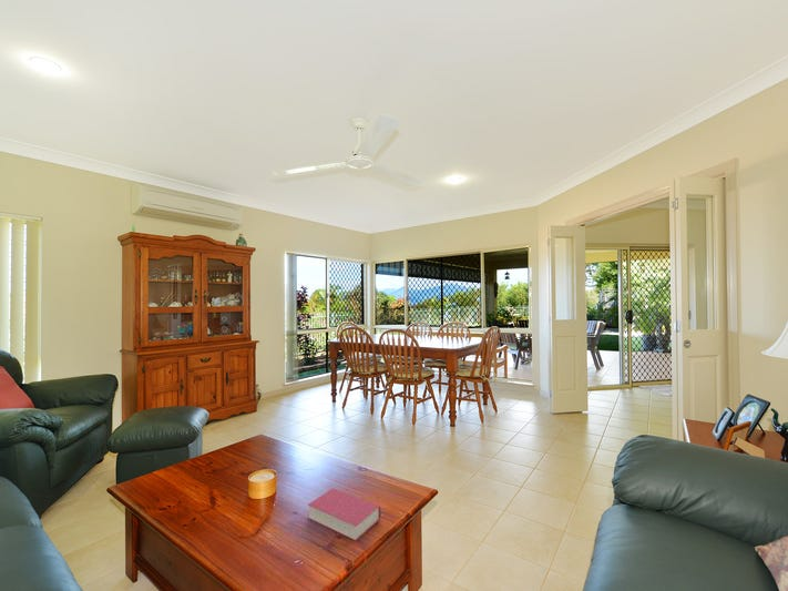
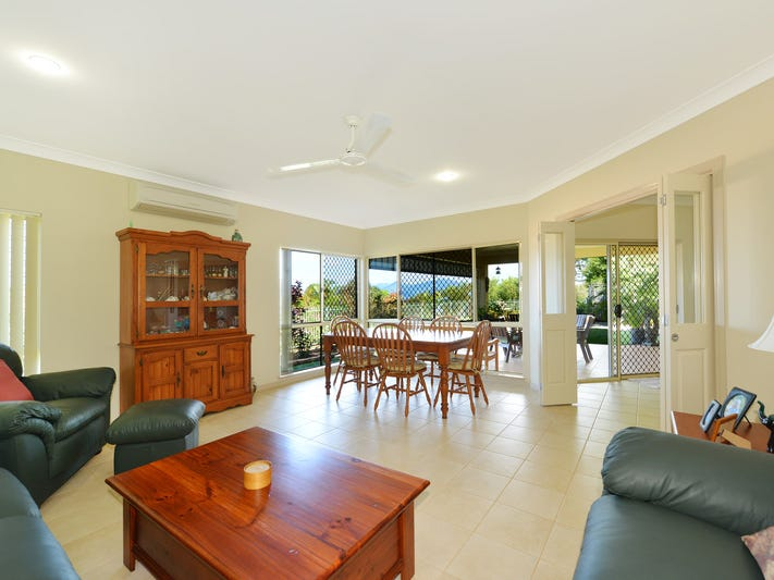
- book (344, 511)
